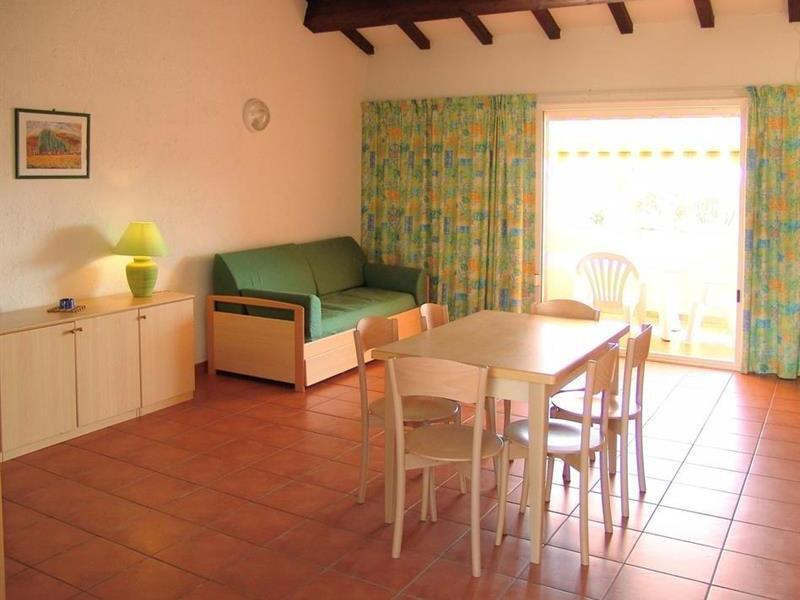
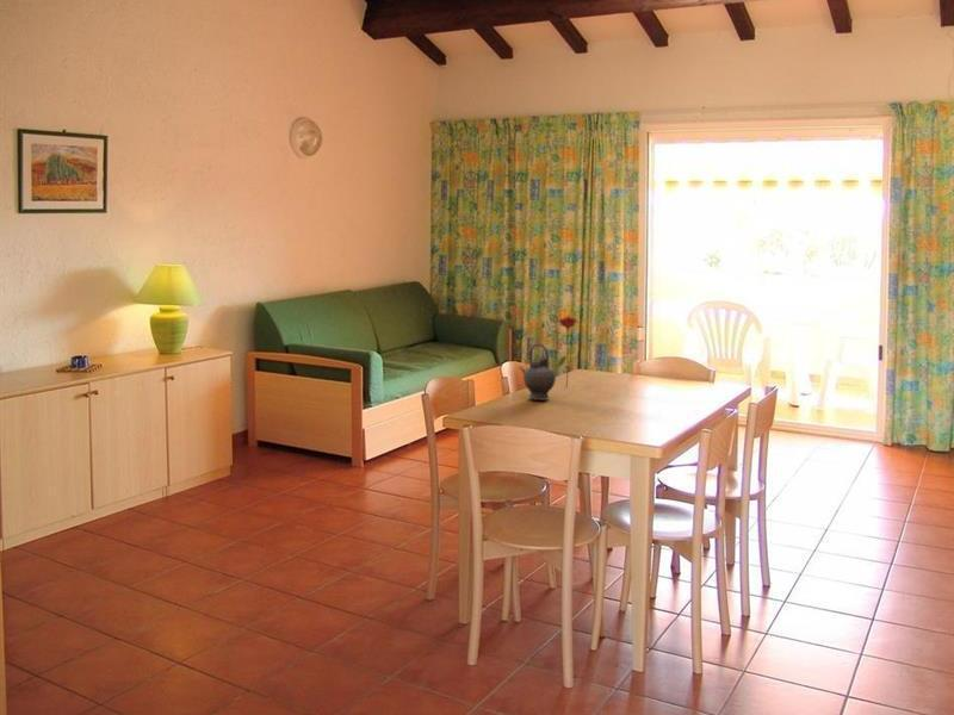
+ teapot (535, 371)
+ flower (566, 350)
